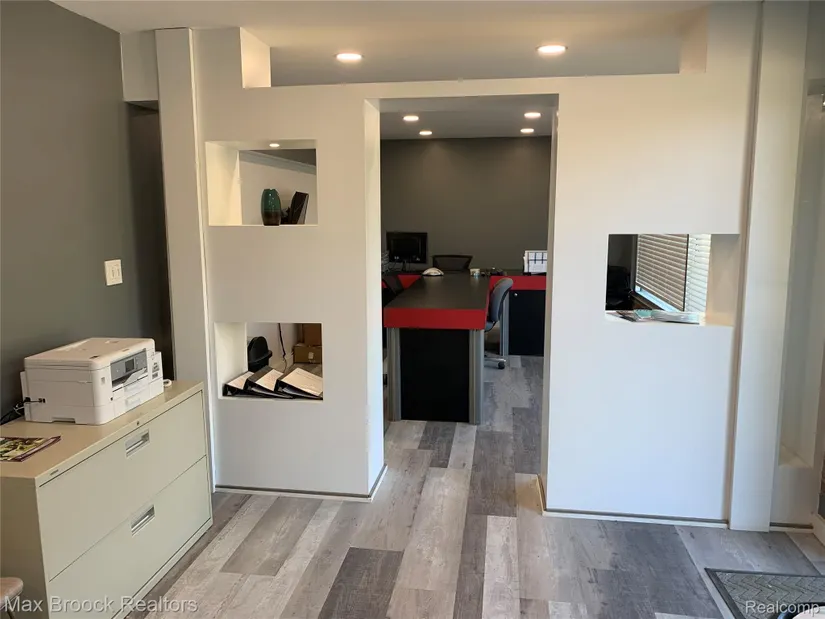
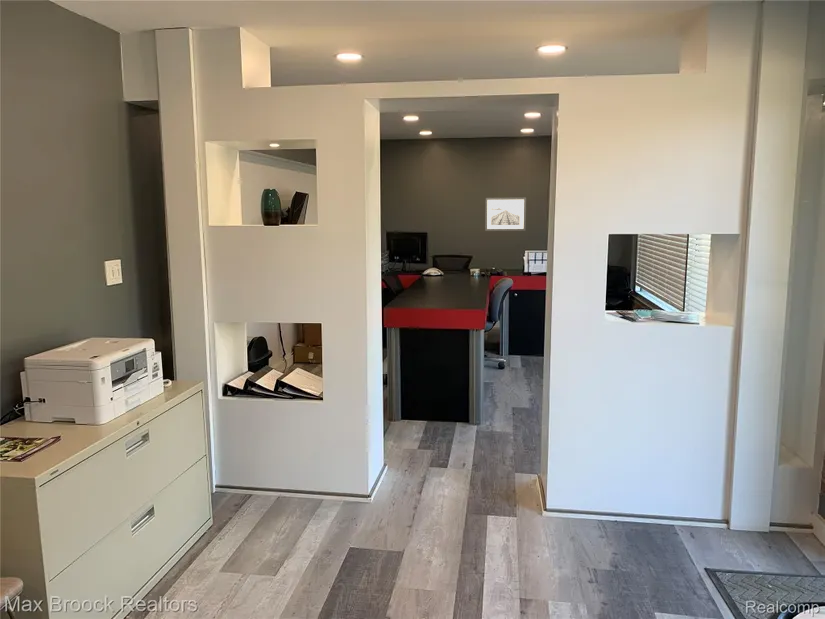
+ wall art (505, 214)
